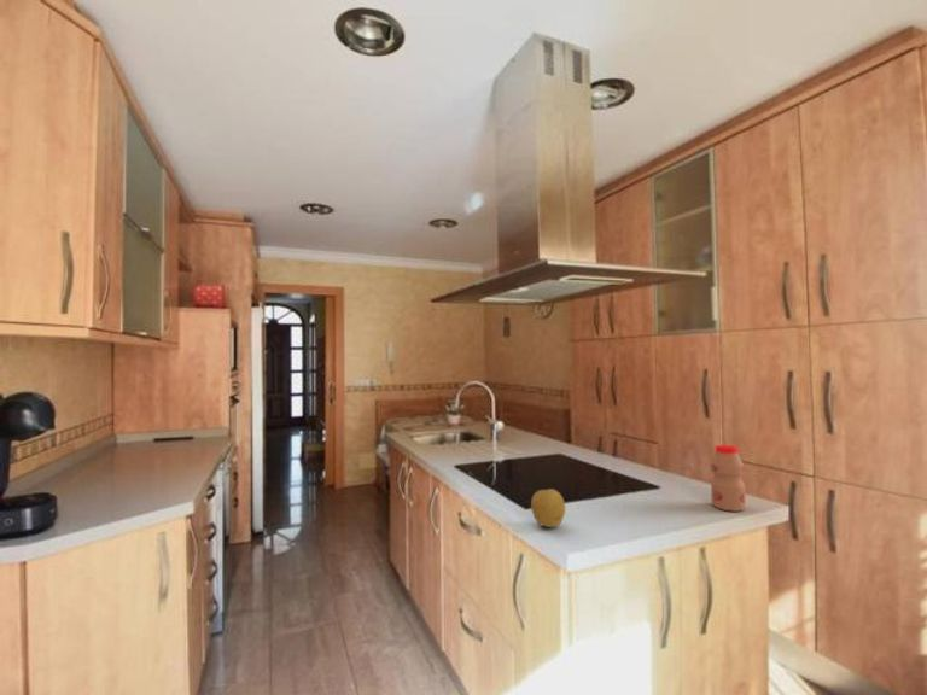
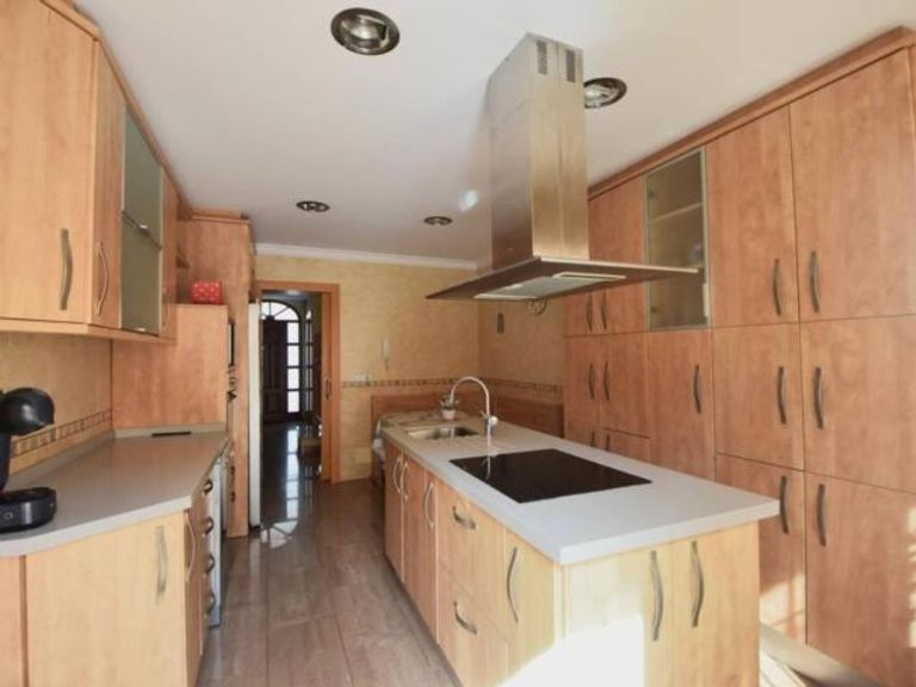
- fruit (548, 507)
- bottle (727, 475)
